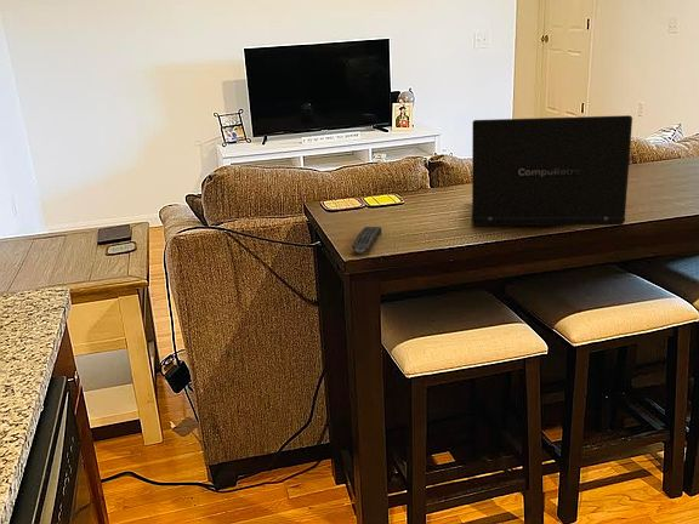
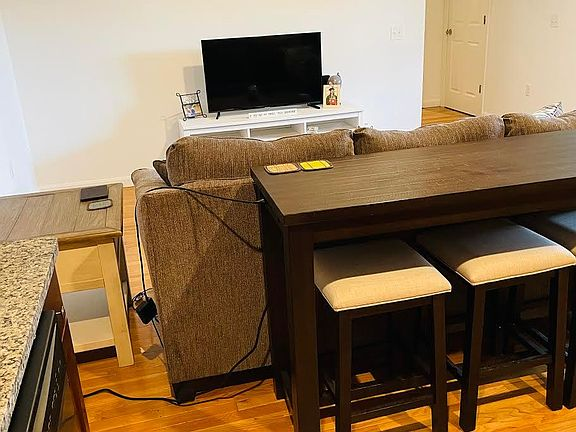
- laptop (545, 164)
- remote control (366, 238)
